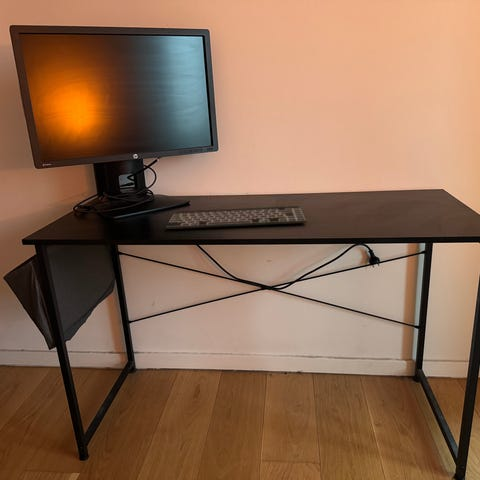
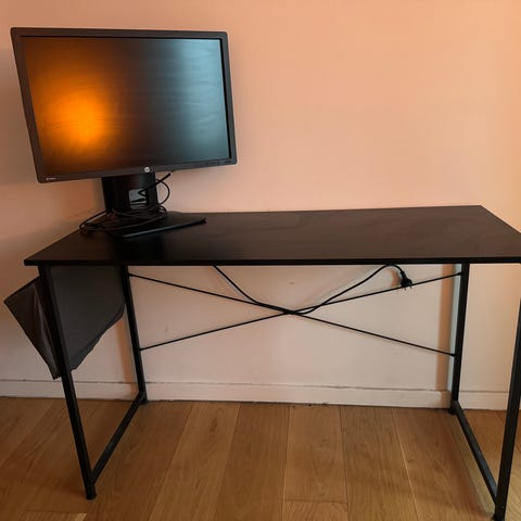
- keyboard (236, 217)
